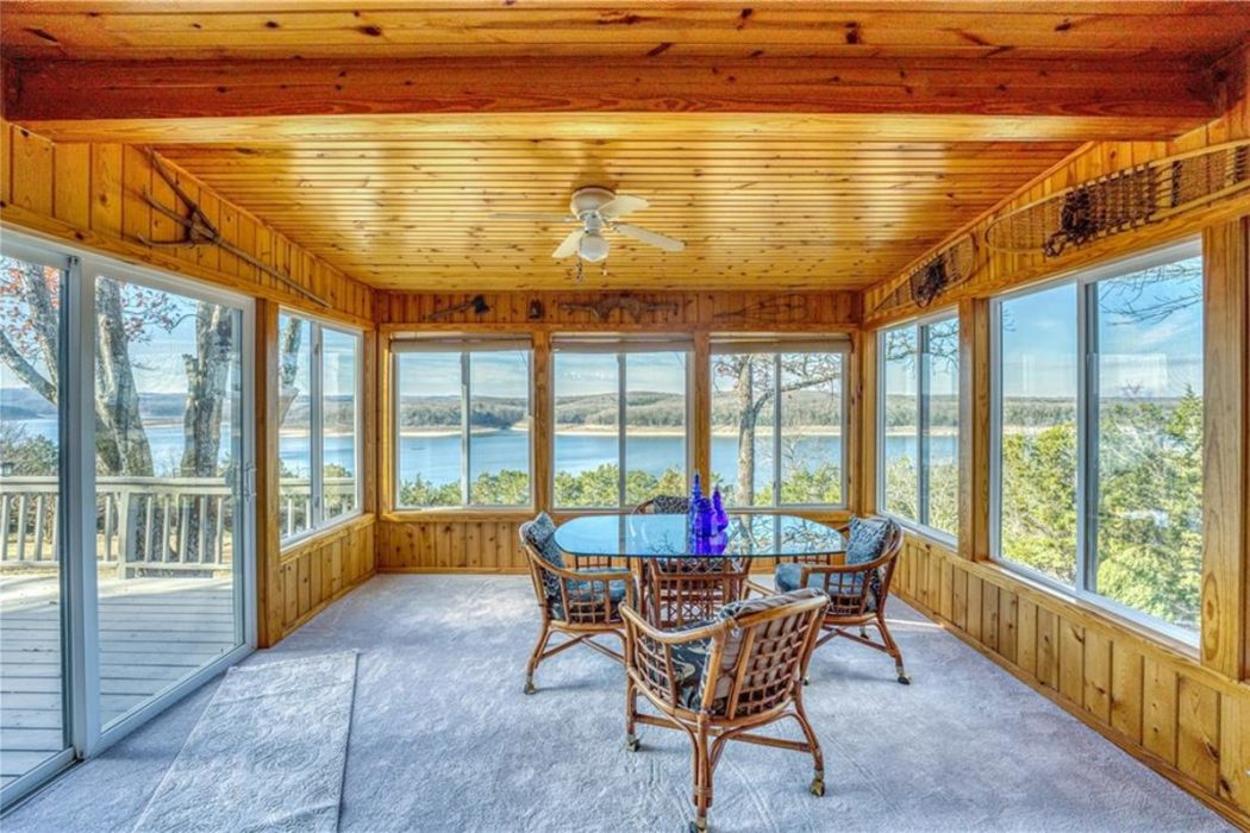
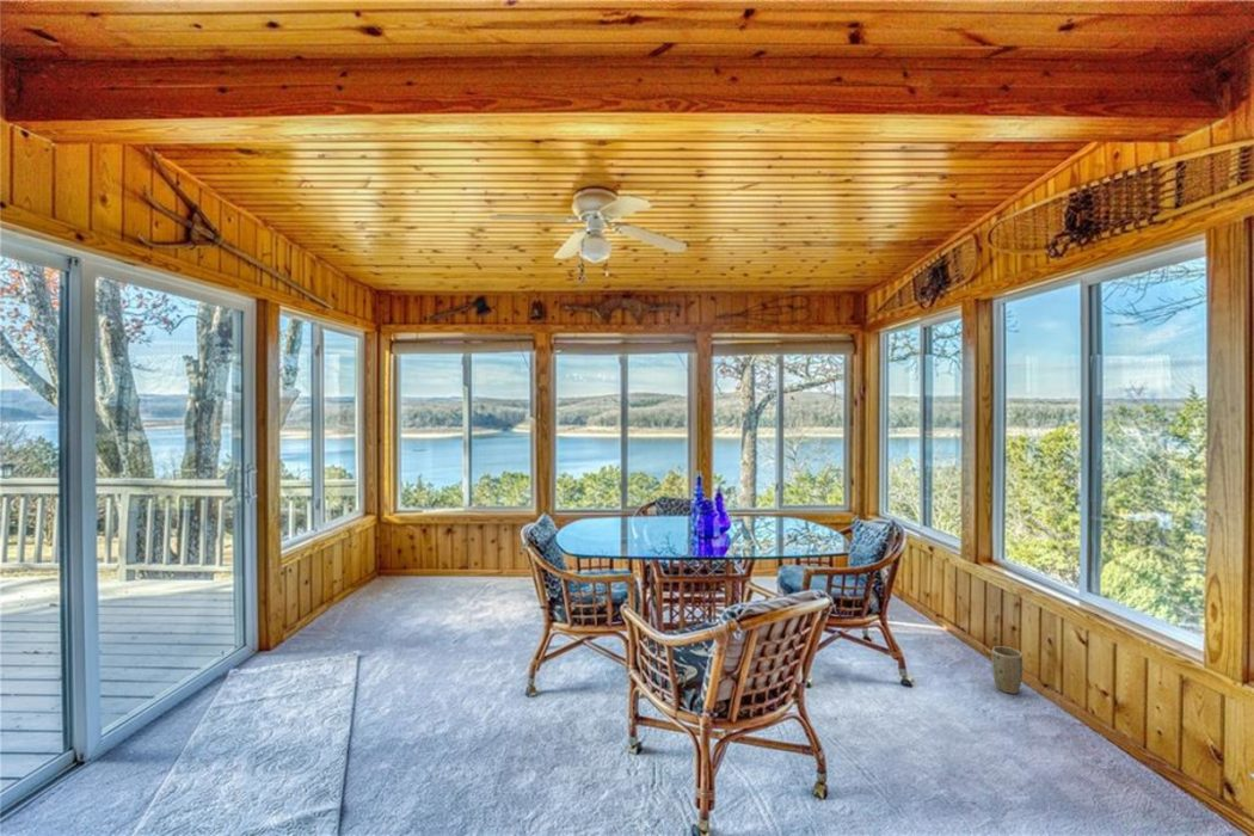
+ plant pot (1007, 670)
